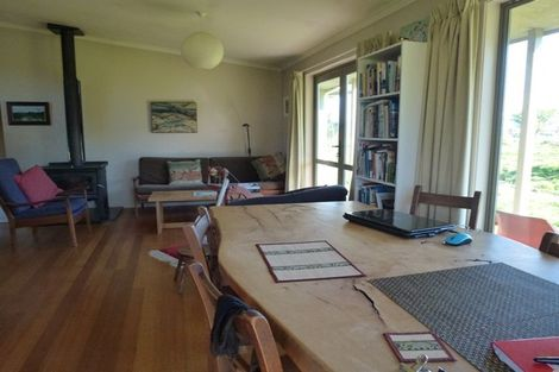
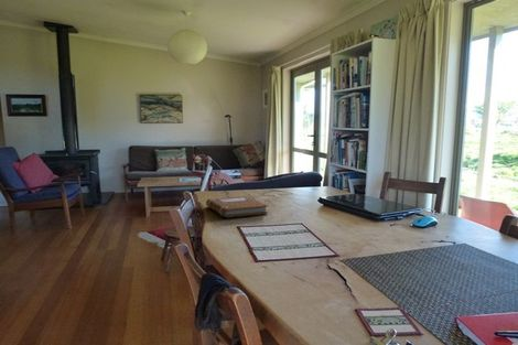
+ notebook (235, 205)
